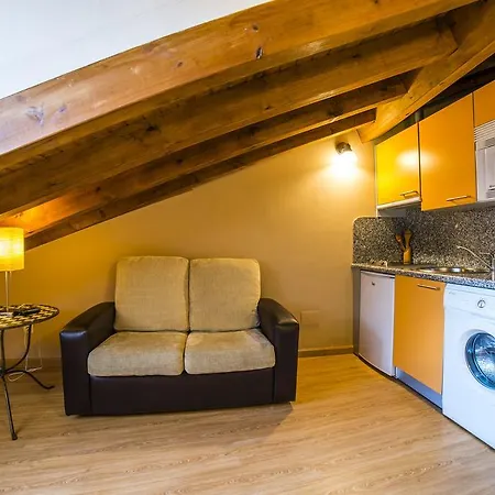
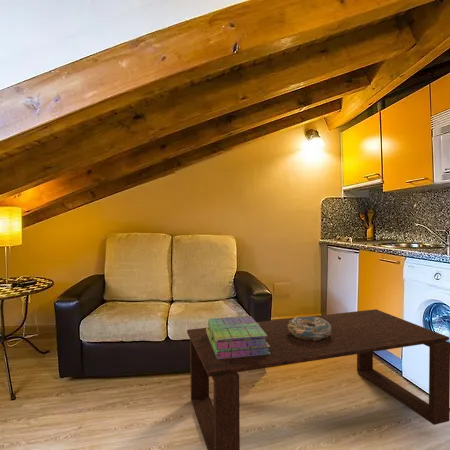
+ decorative bowl (309, 327)
+ coffee table (312, 360)
+ stack of books (235, 334)
